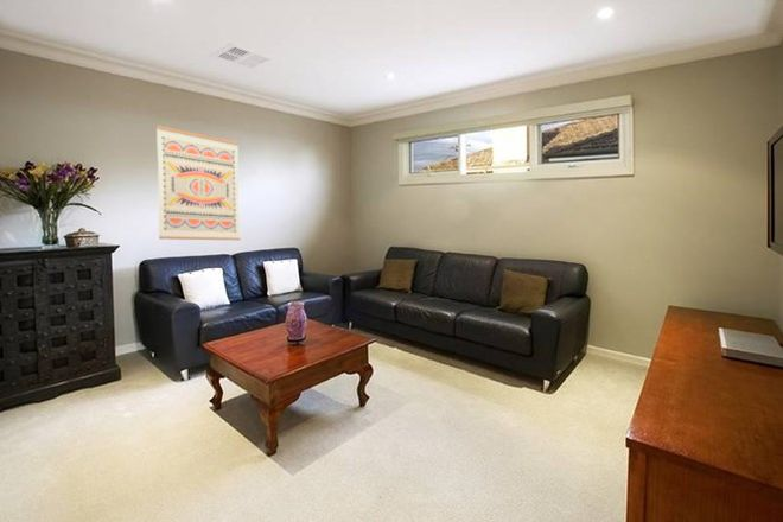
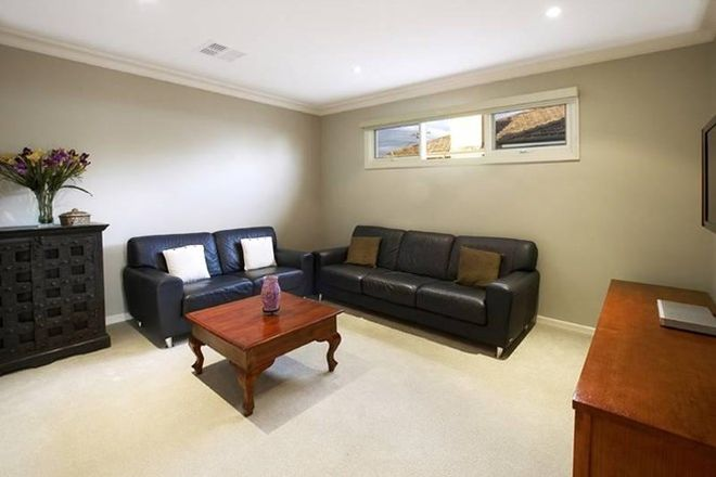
- wall art (200, 187)
